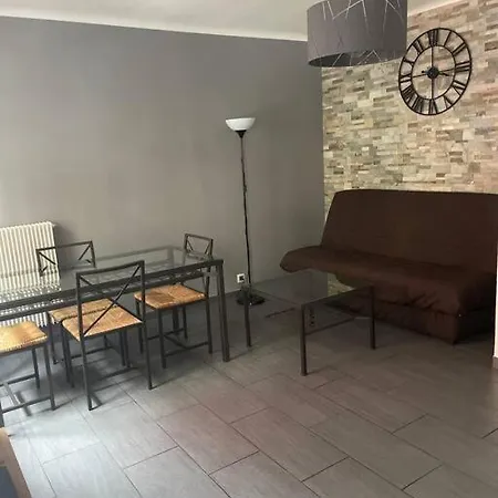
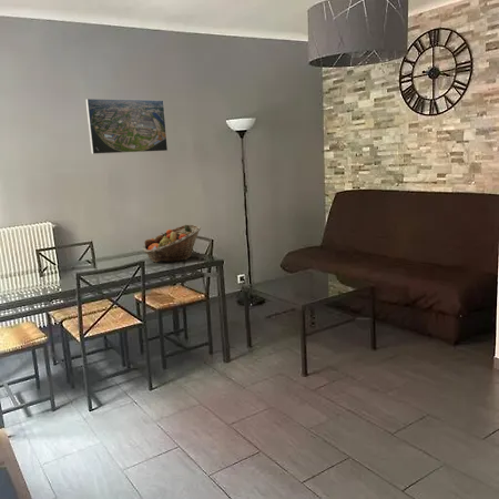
+ fruit basket (172, 243)
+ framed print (129, 125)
